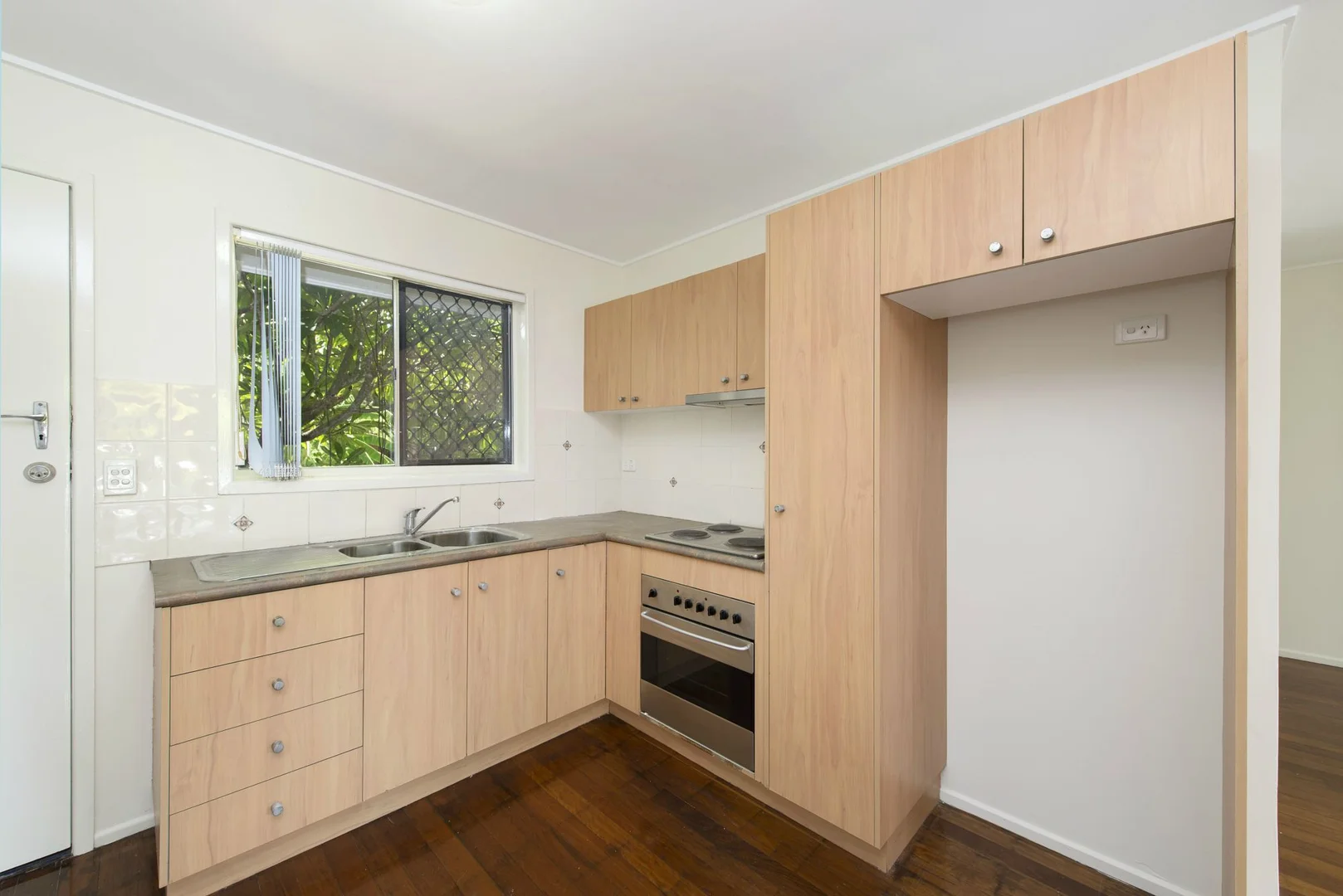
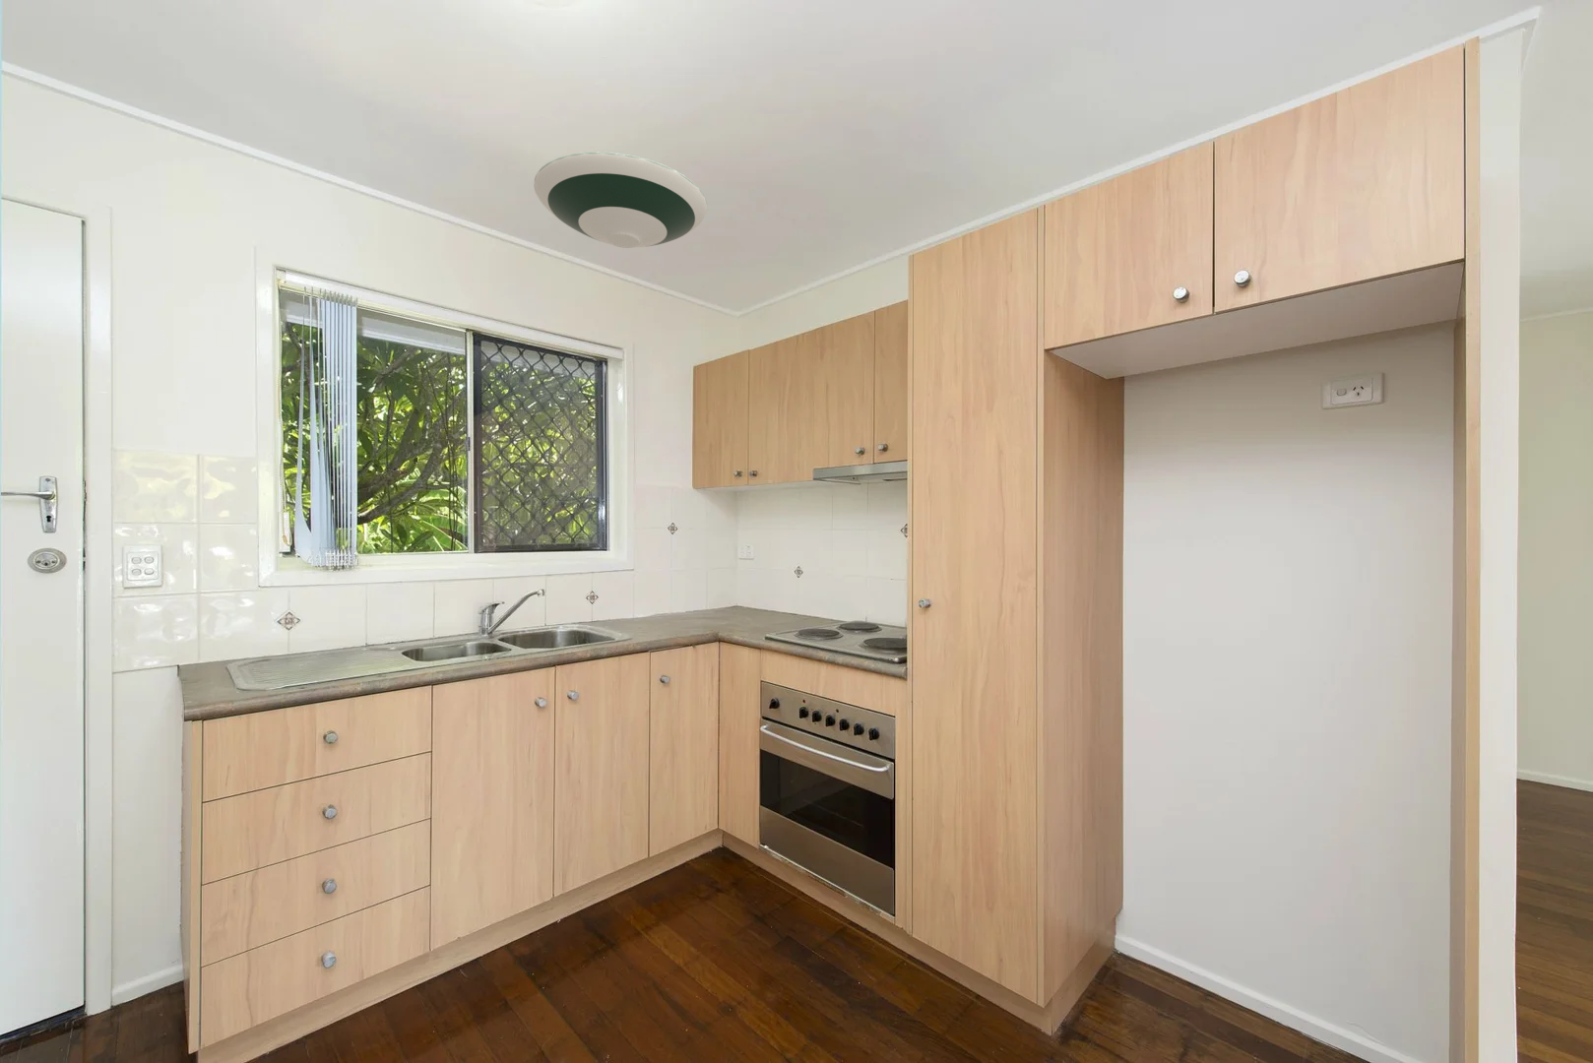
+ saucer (623, 222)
